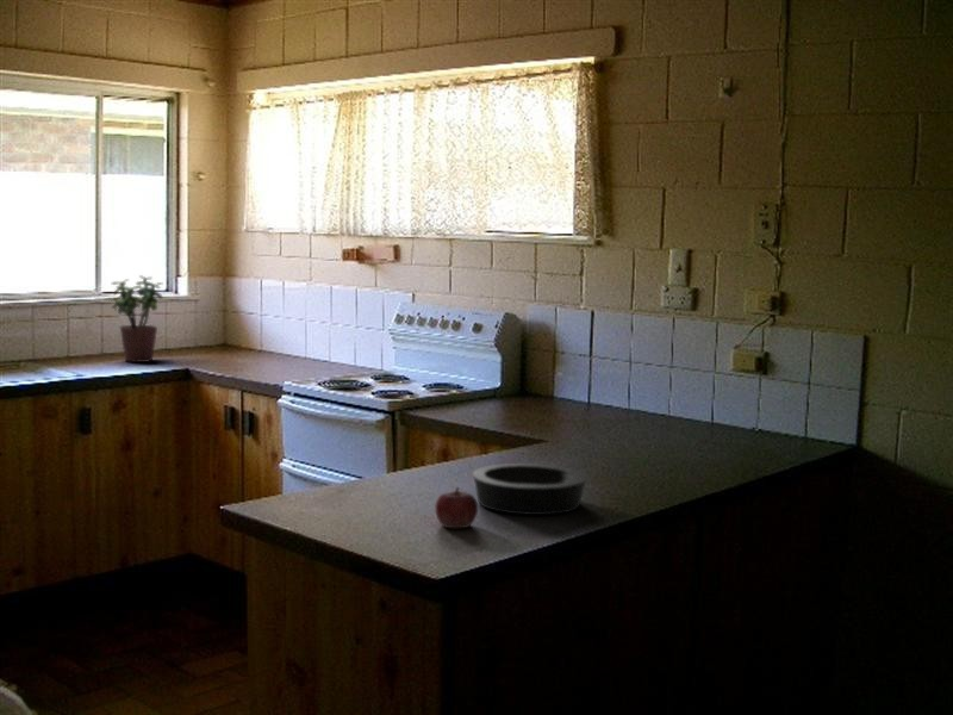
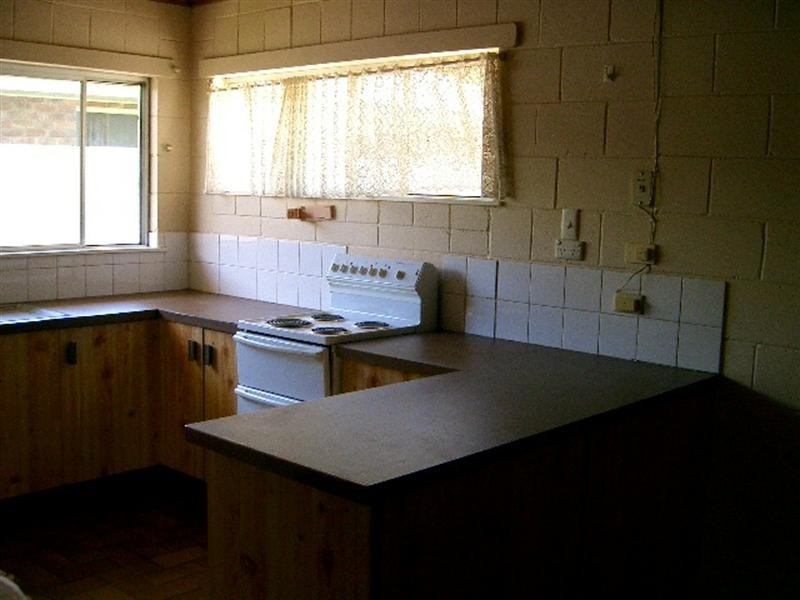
- bowl (528, 489)
- potted plant (142, 318)
- fruit (455, 505)
